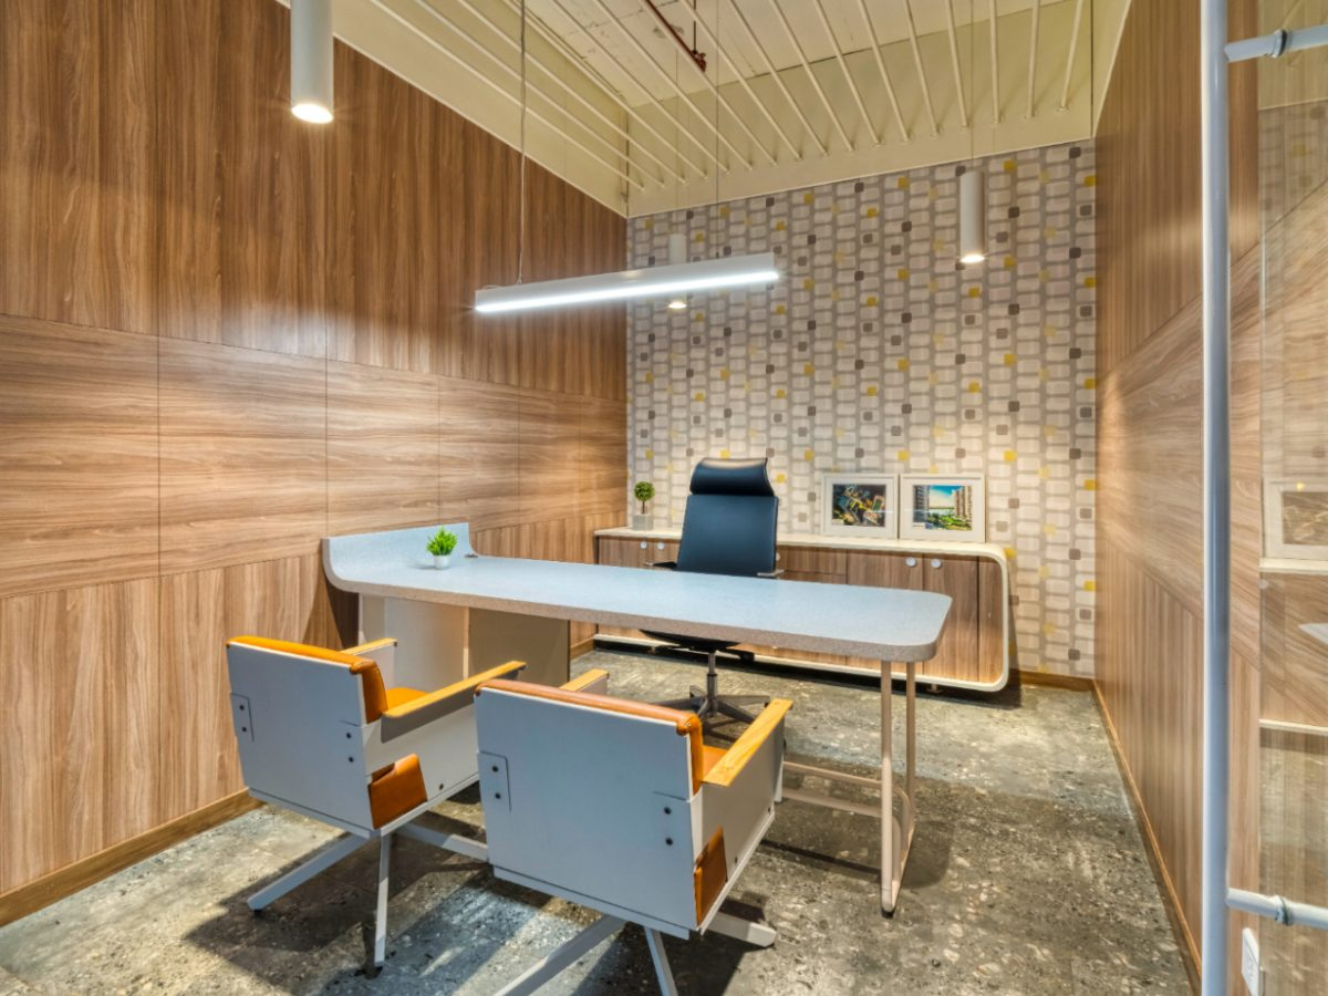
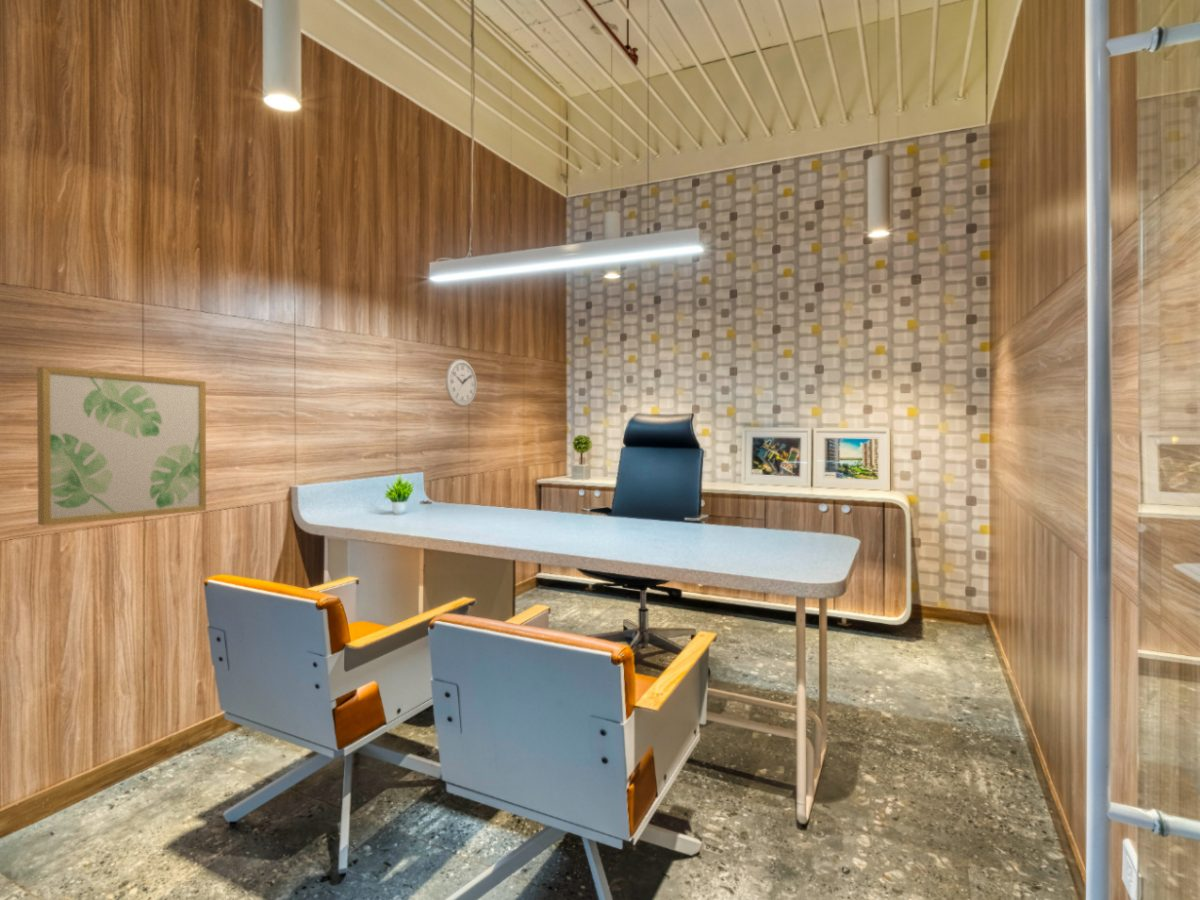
+ wall art (130, 445)
+ wall clock (462, 382)
